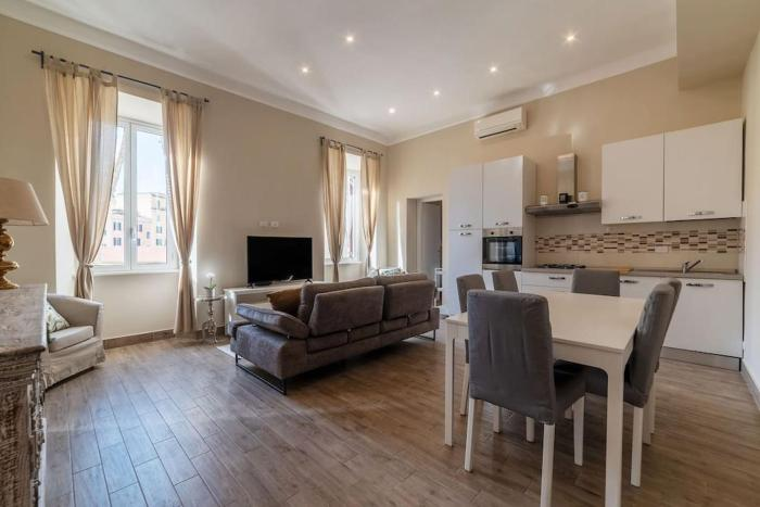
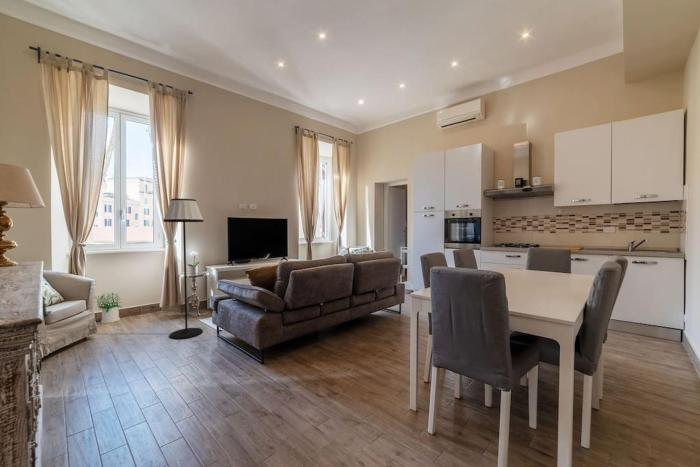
+ potted plant (107, 307)
+ floor lamp (185, 267)
